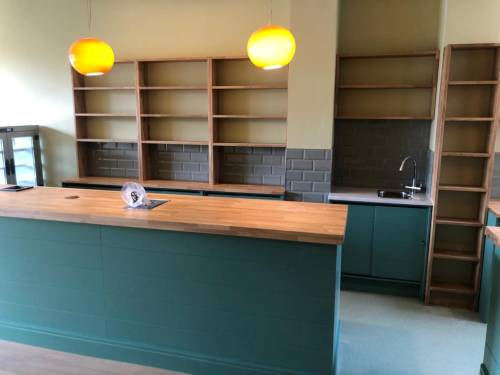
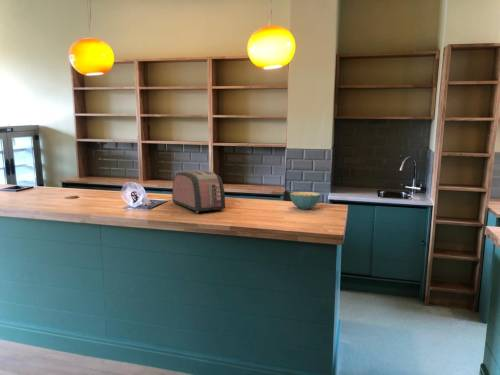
+ cereal bowl (304, 201)
+ toaster (198, 189)
